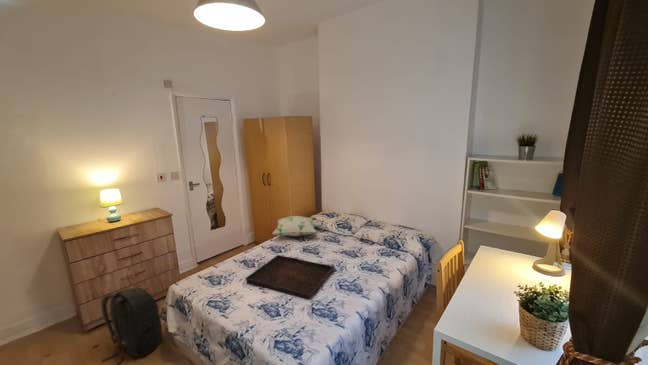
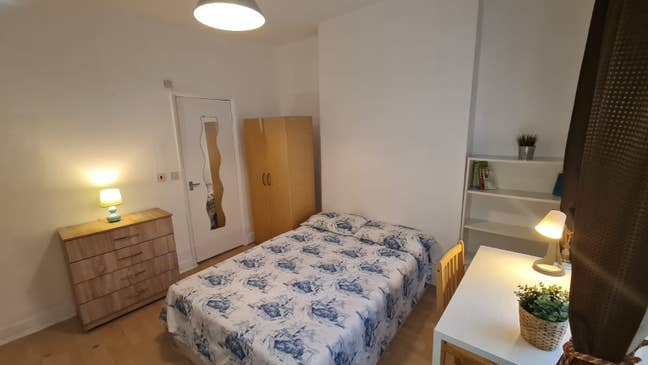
- serving tray (291, 274)
- decorative pillow (296, 225)
- backpack (128, 319)
